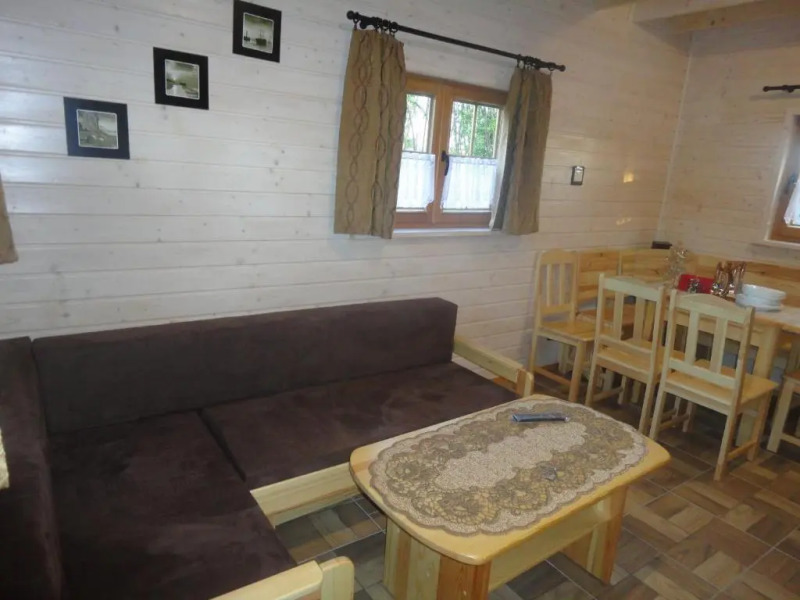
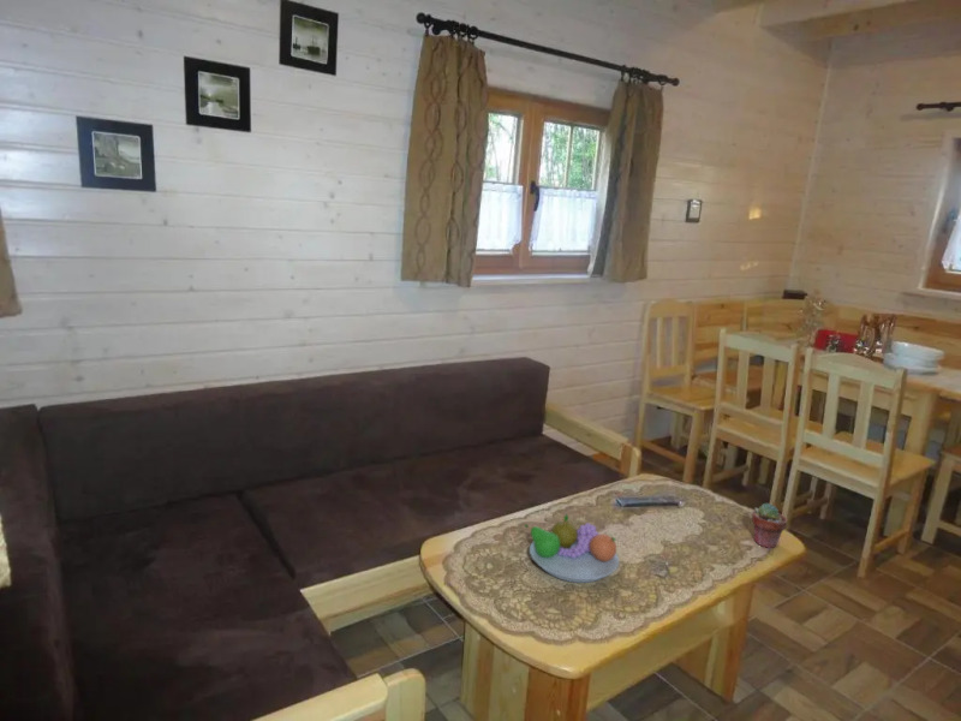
+ fruit bowl (571, 544)
+ potted succulent (768, 524)
